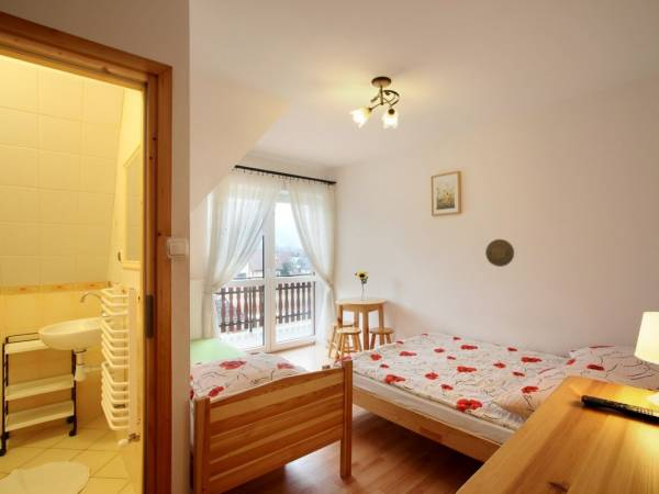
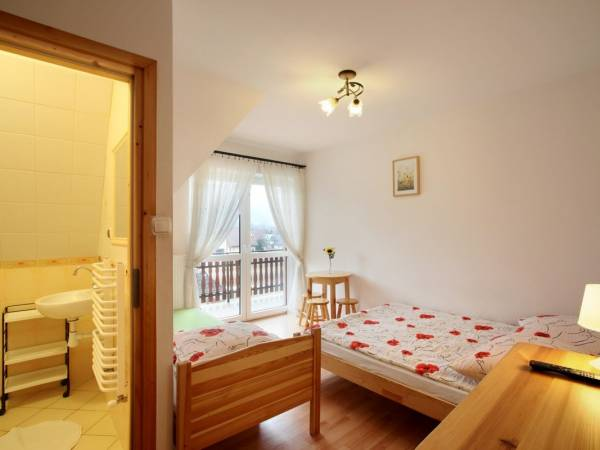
- decorative plate (499, 252)
